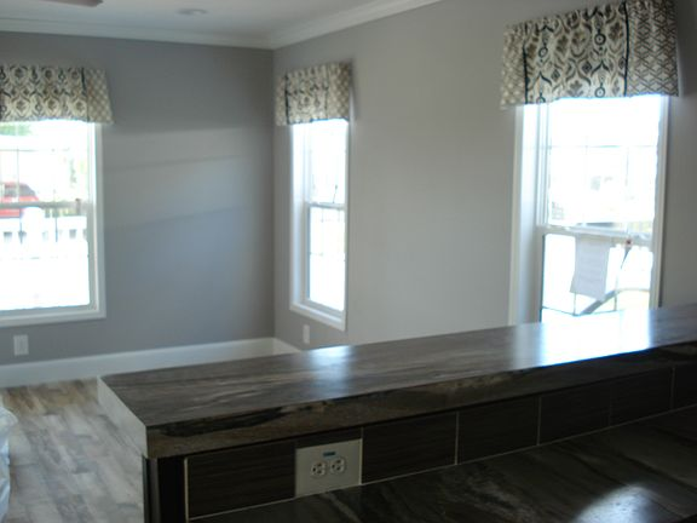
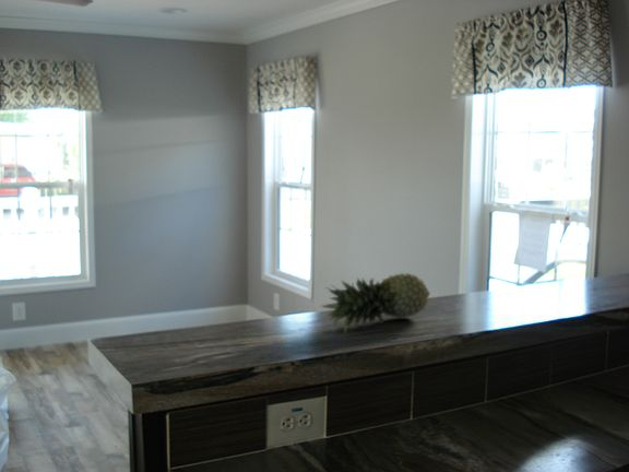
+ fruit (375, 298)
